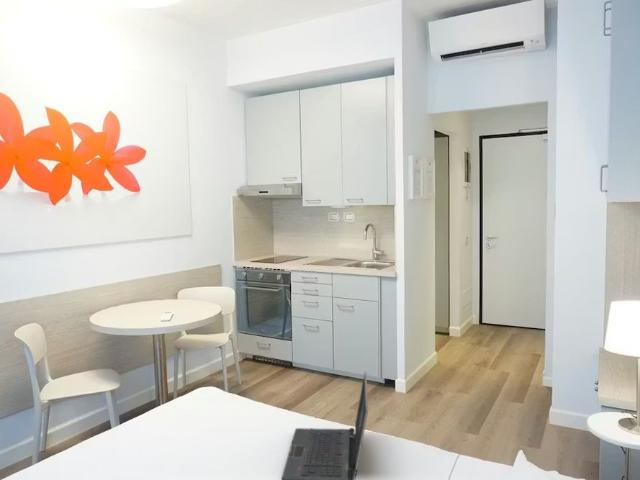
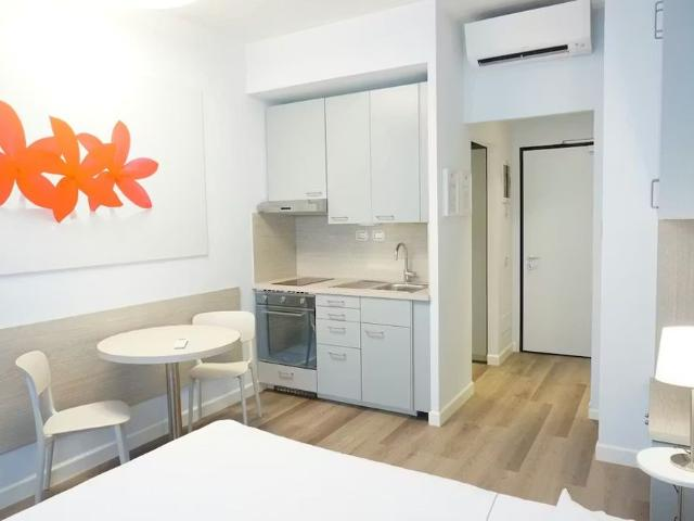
- laptop computer (327, 429)
